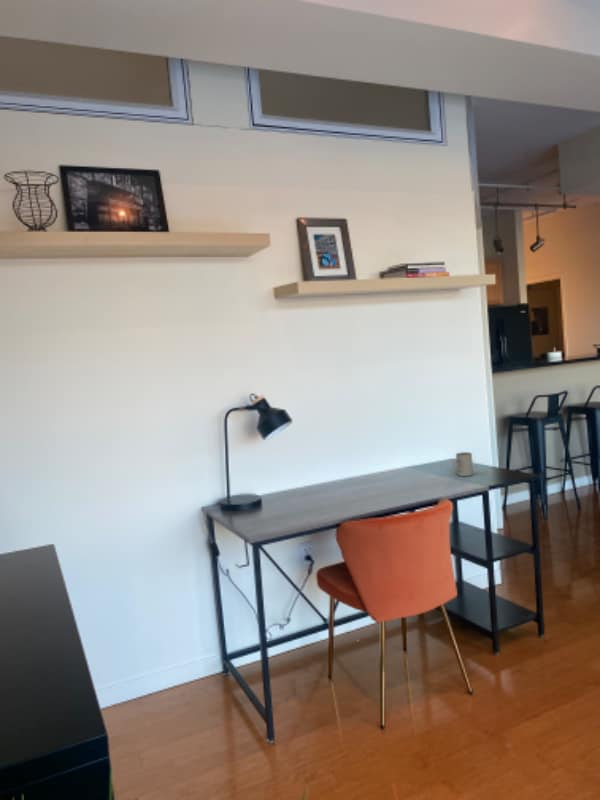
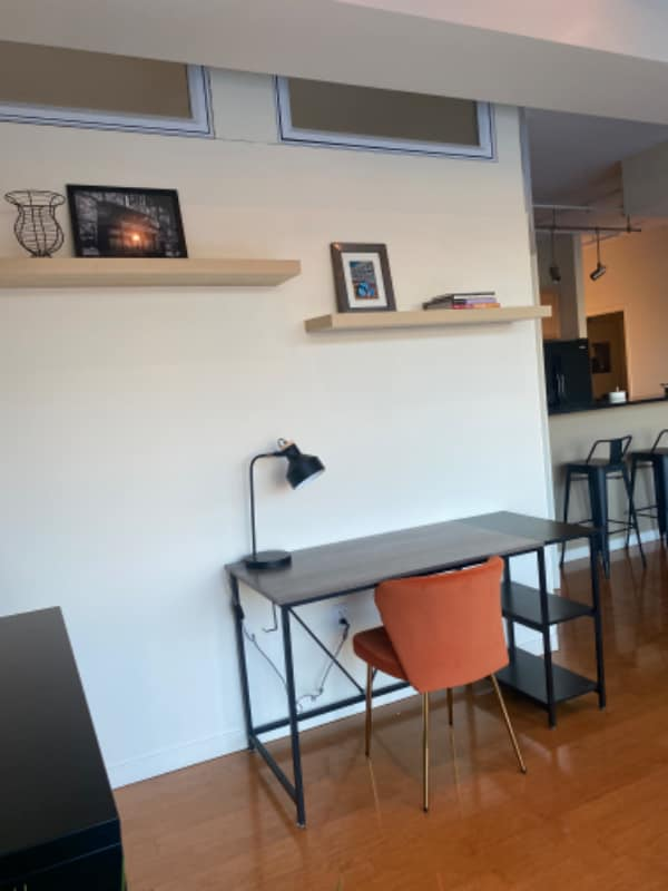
- mug (461, 464)
